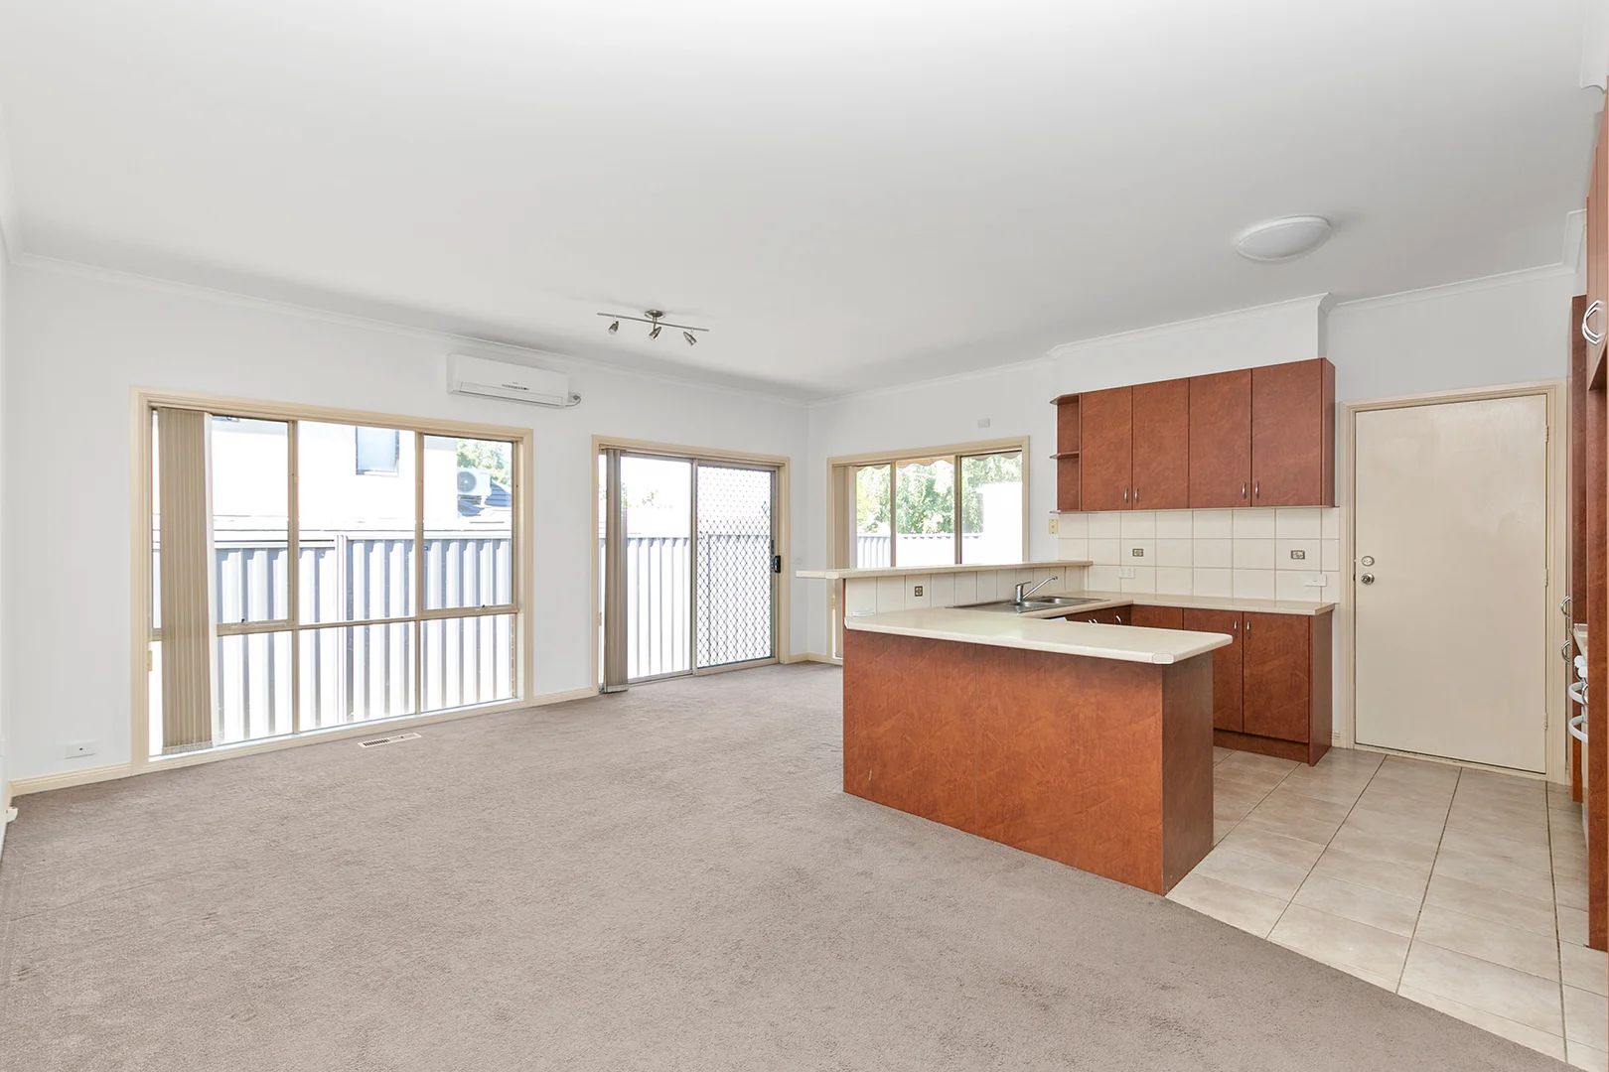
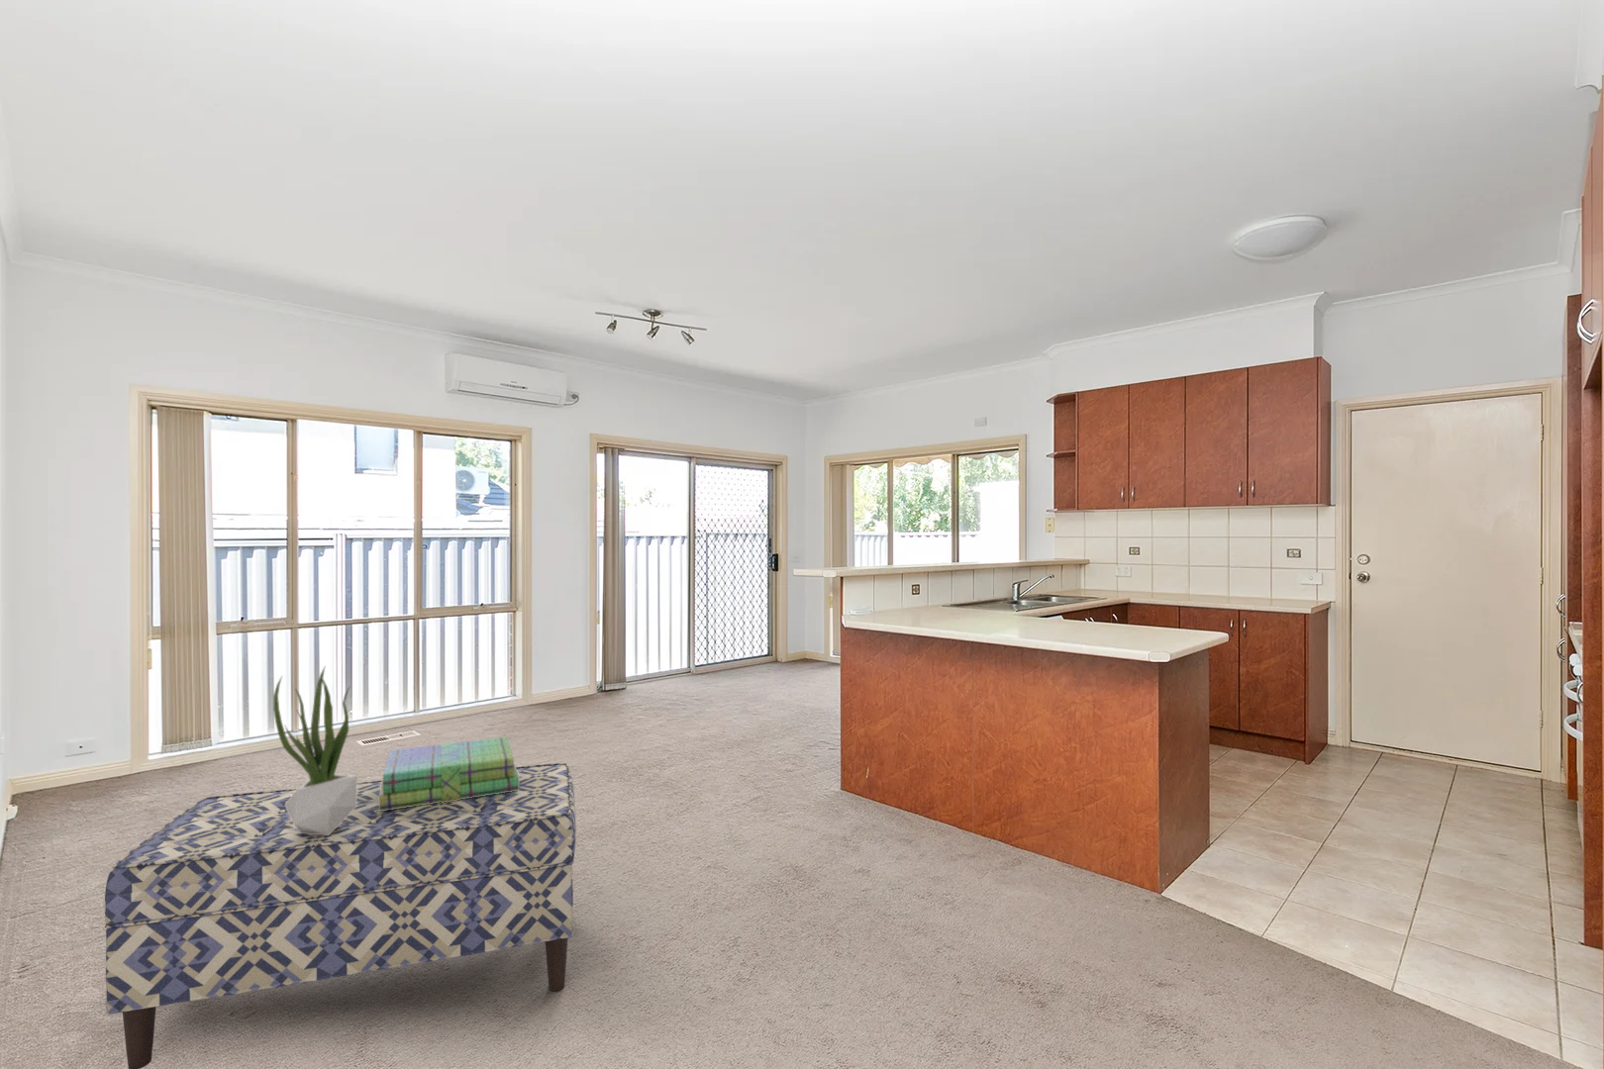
+ potted plant (315, 752)
+ bench (381, 891)
+ stack of books (450, 770)
